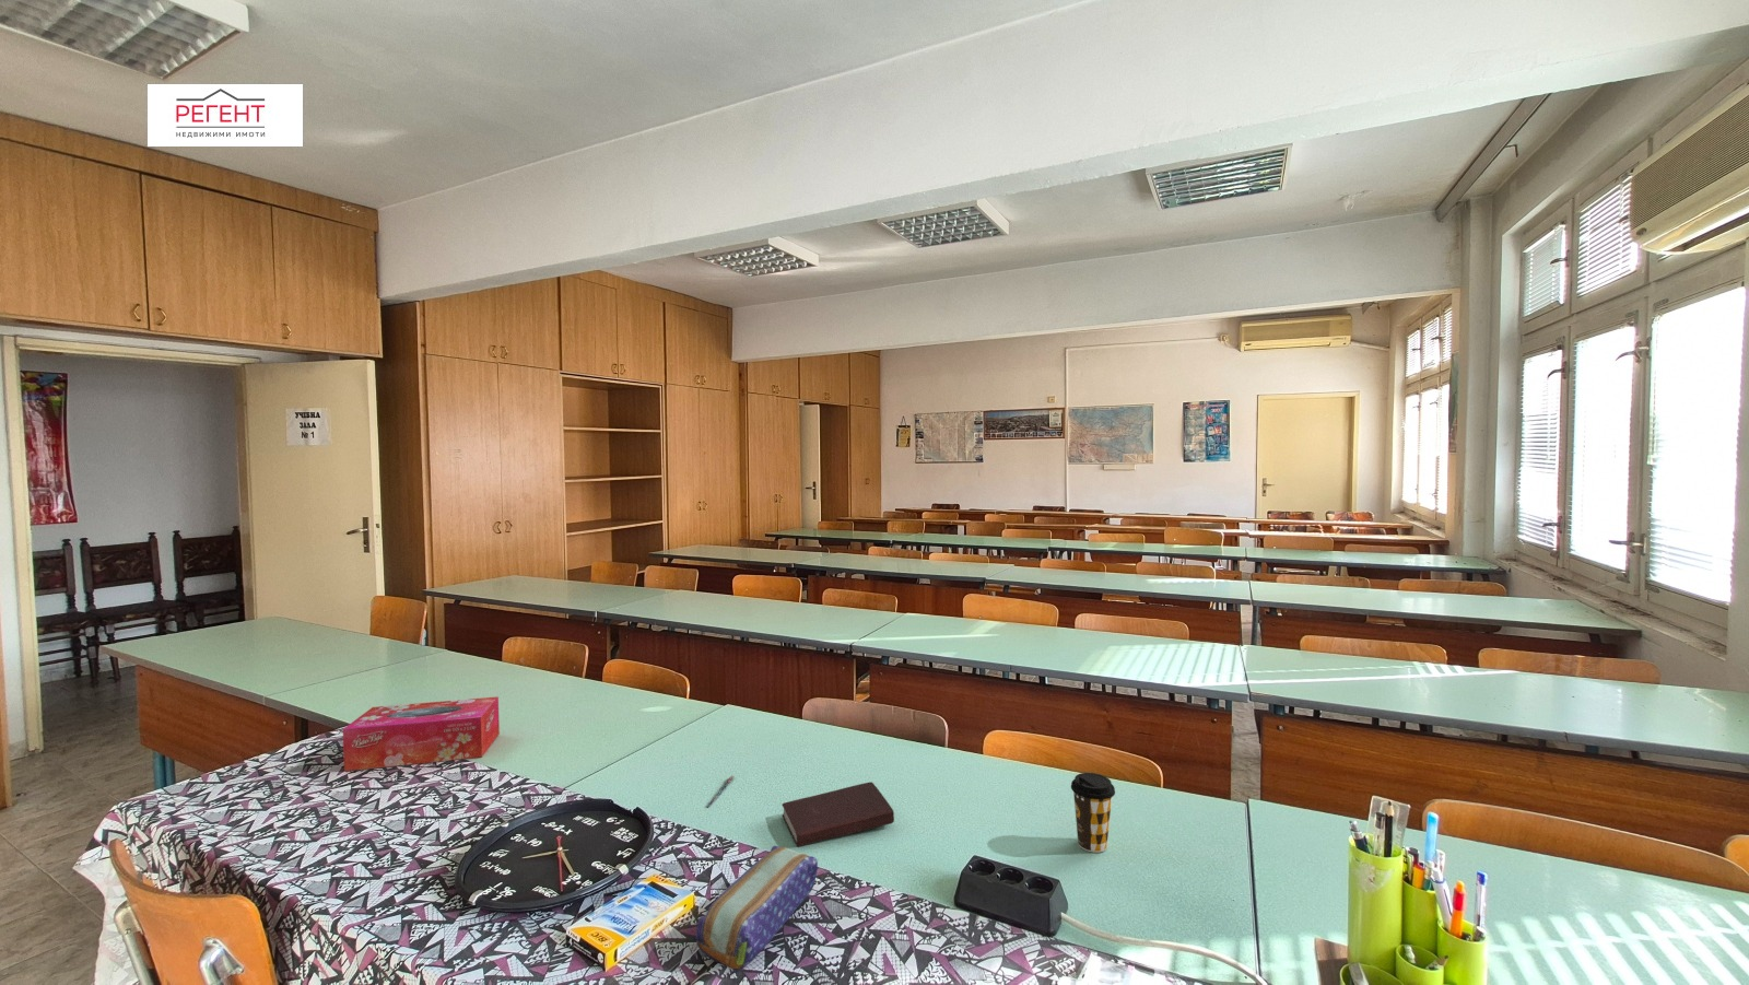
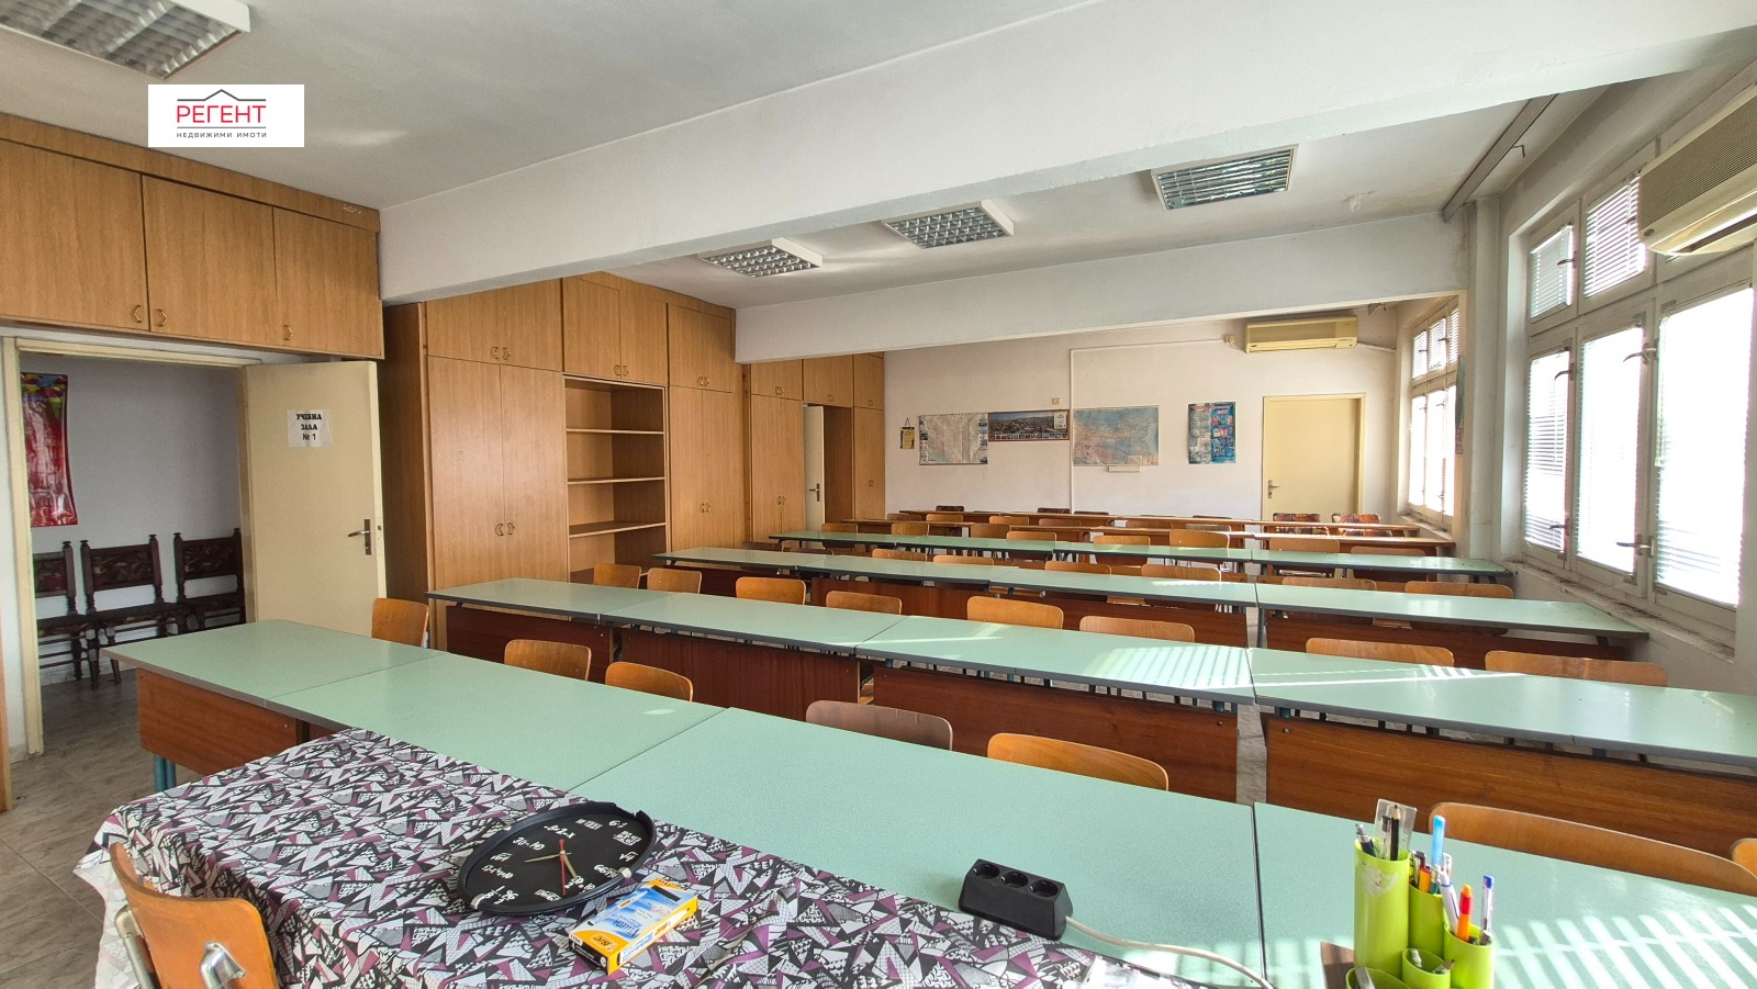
- tissue box (425, 732)
- coffee cup (1092, 812)
- pen (721, 790)
- pencil case (759, 901)
- book (836, 812)
